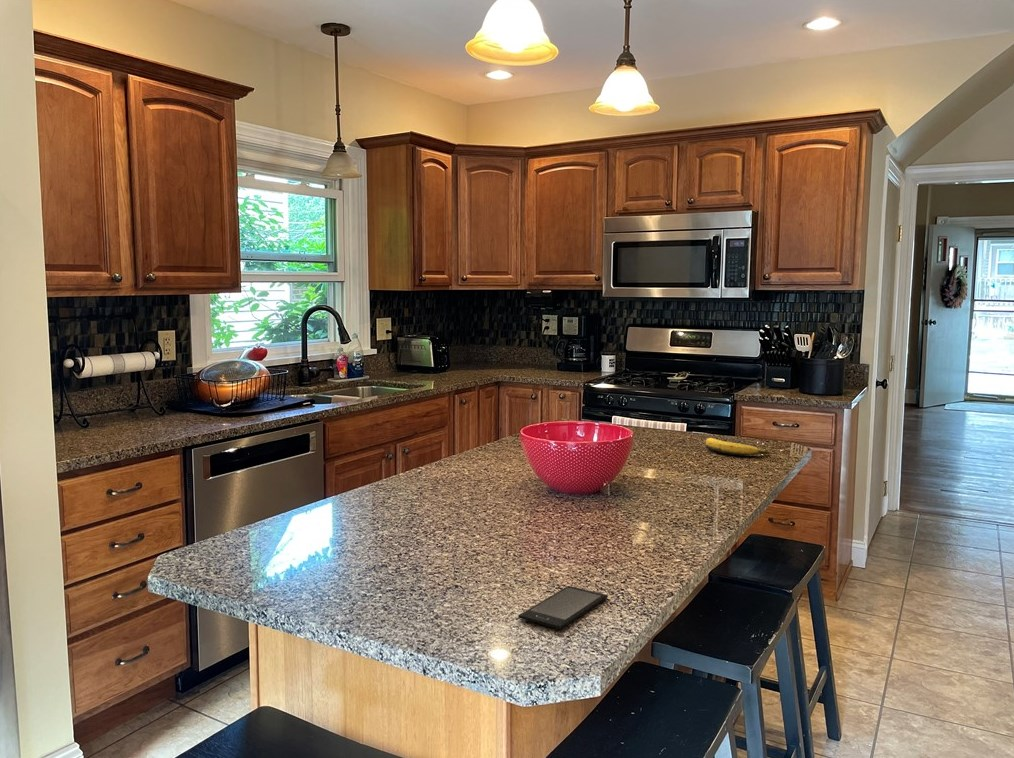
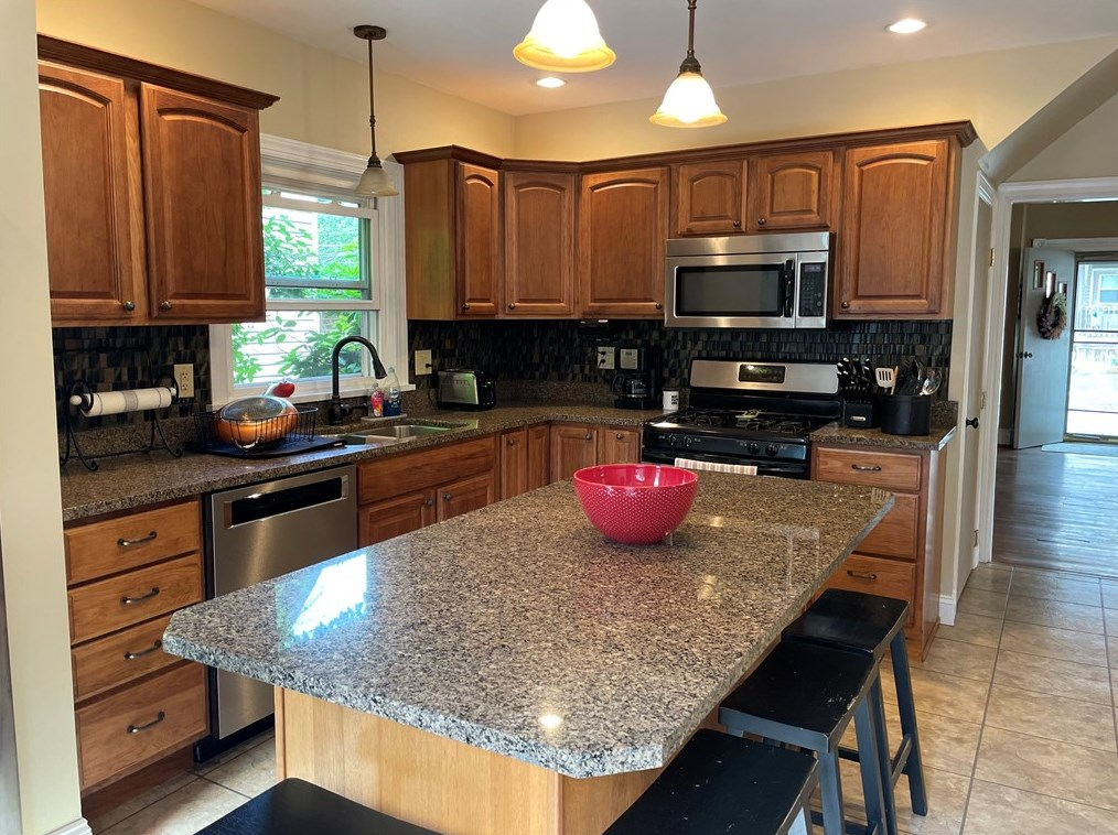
- smartphone (564, 605)
- banana (735, 446)
